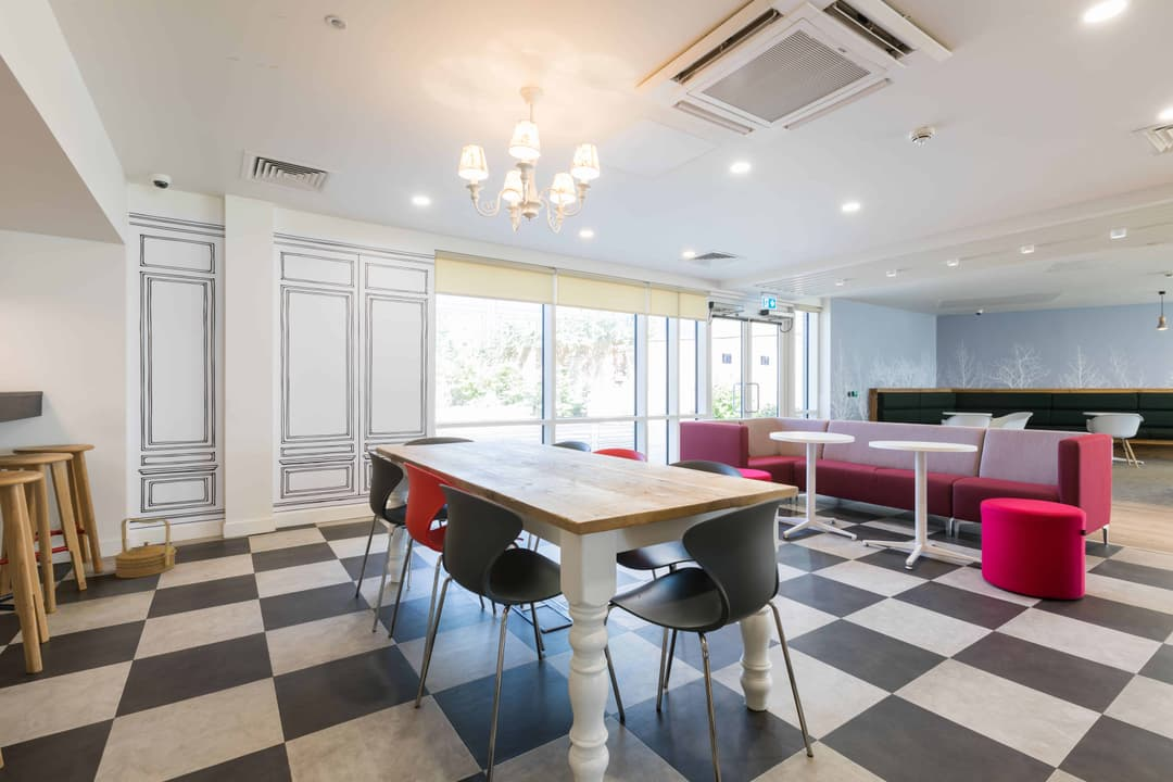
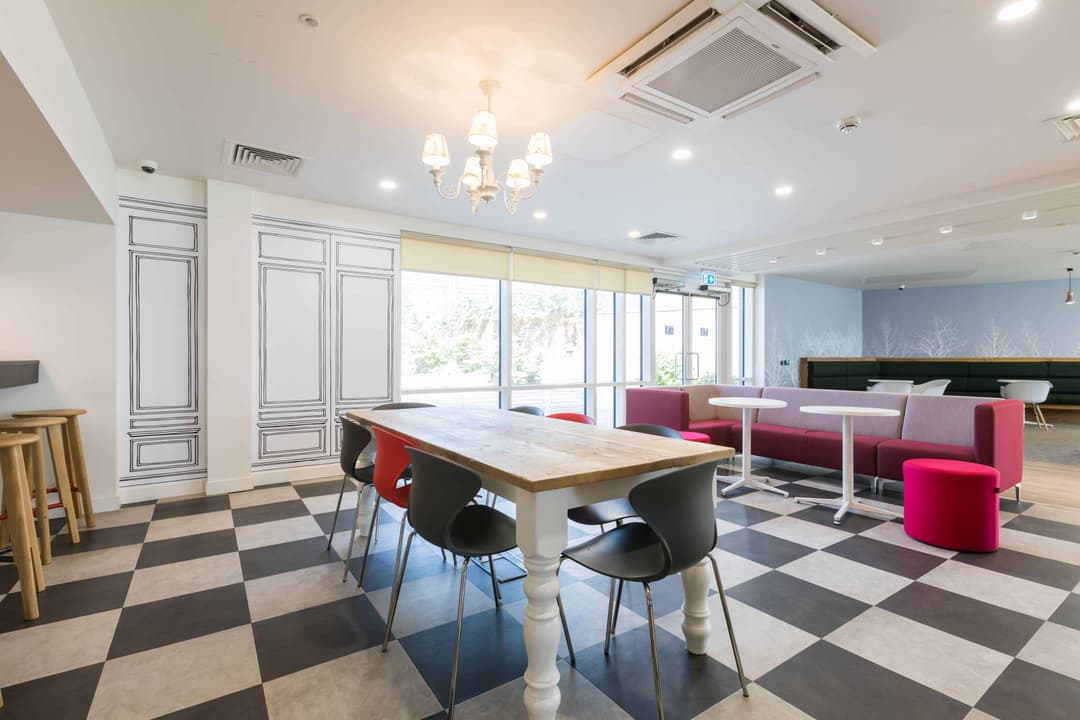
- basket (146, 544)
